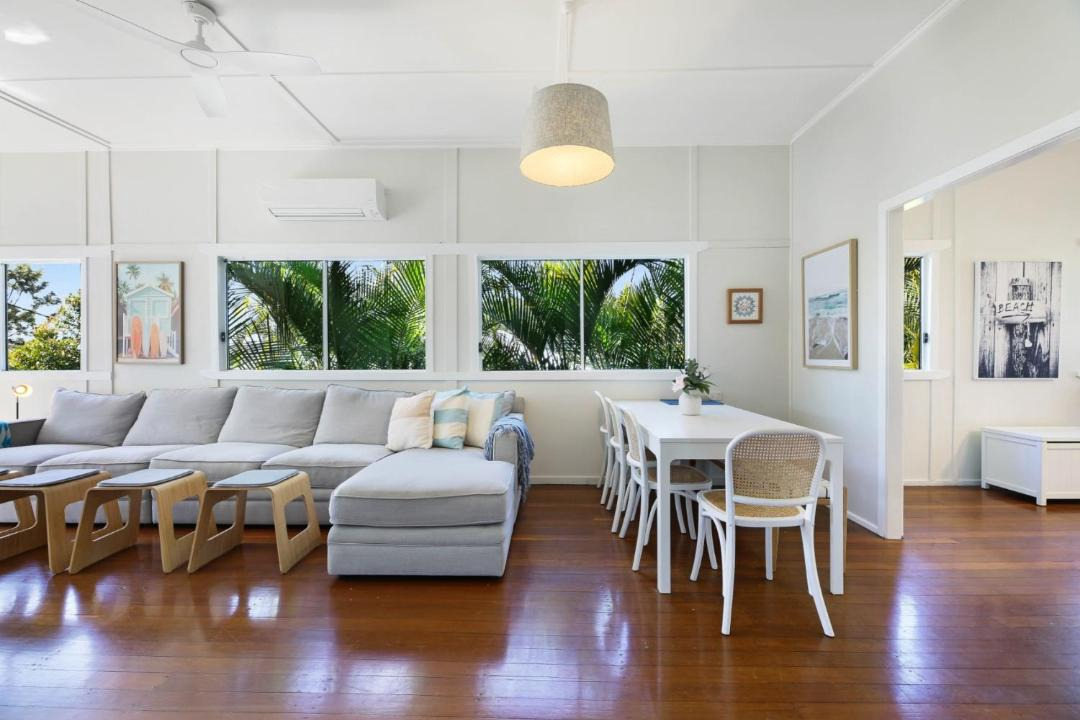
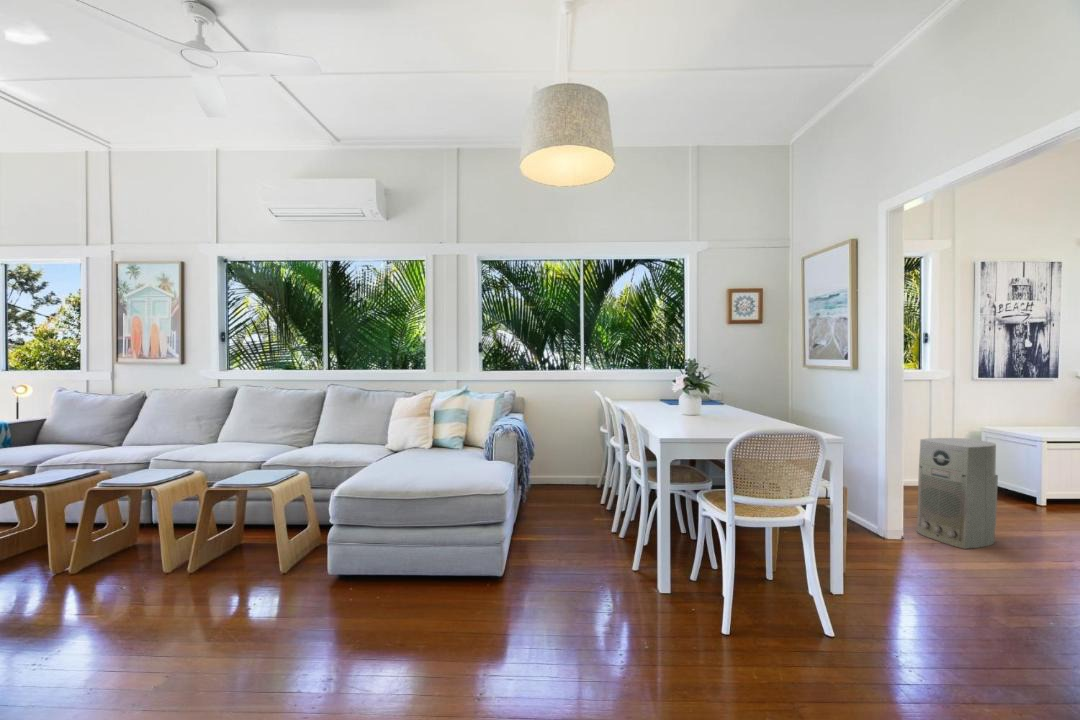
+ air purifier (959, 489)
